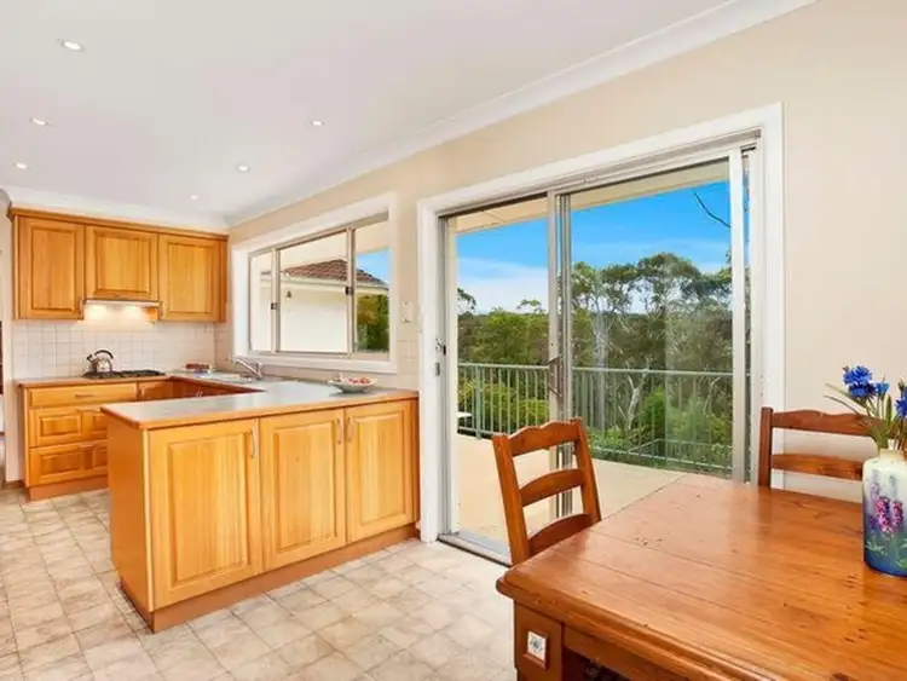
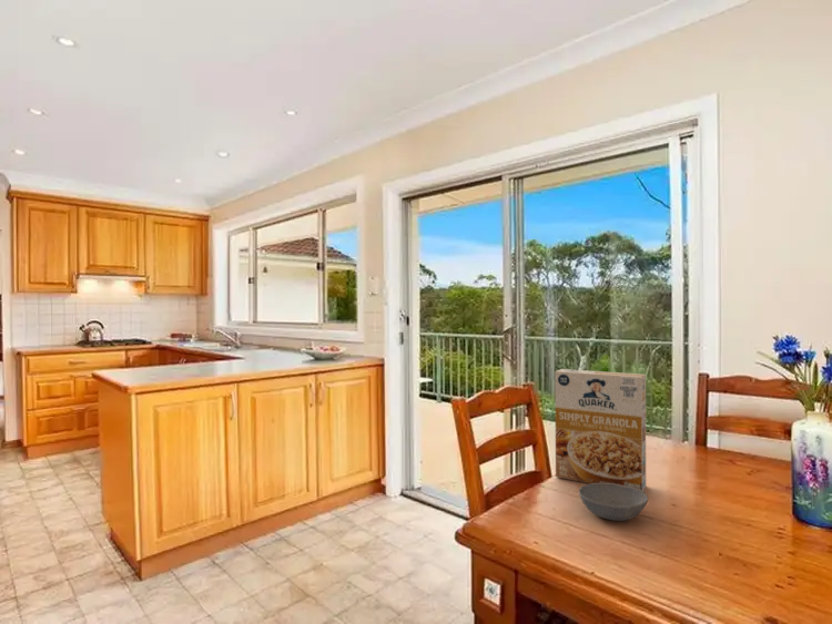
+ cereal box (599, 427)
+ bowl (612, 503)
